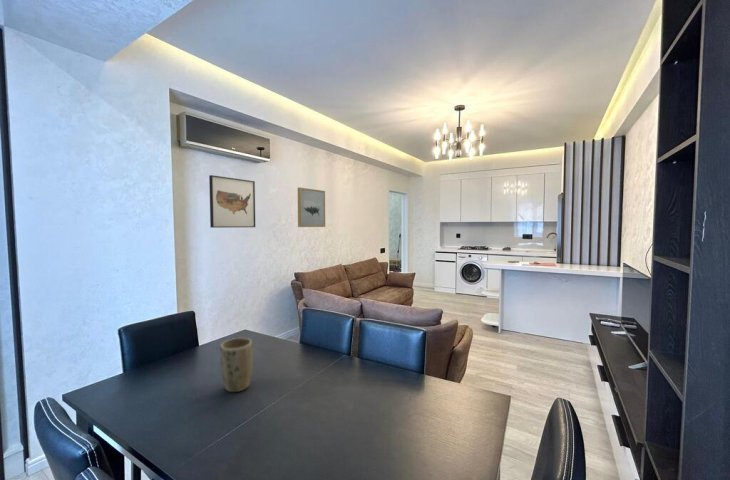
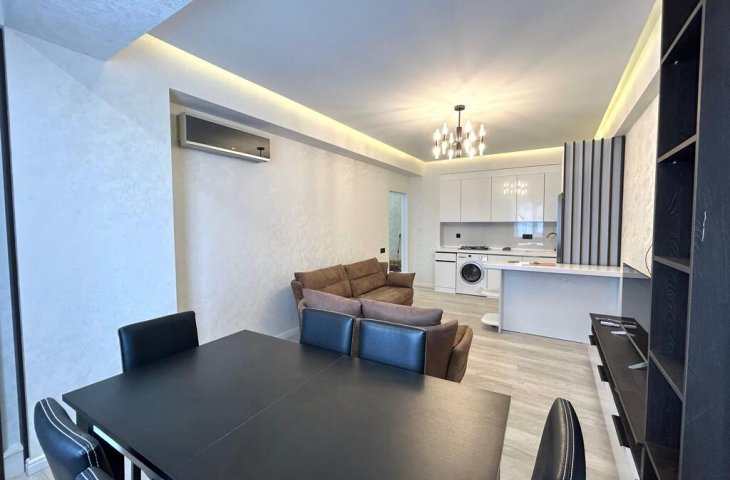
- wall art (312, 208)
- wall art (233, 203)
- plant pot (237, 364)
